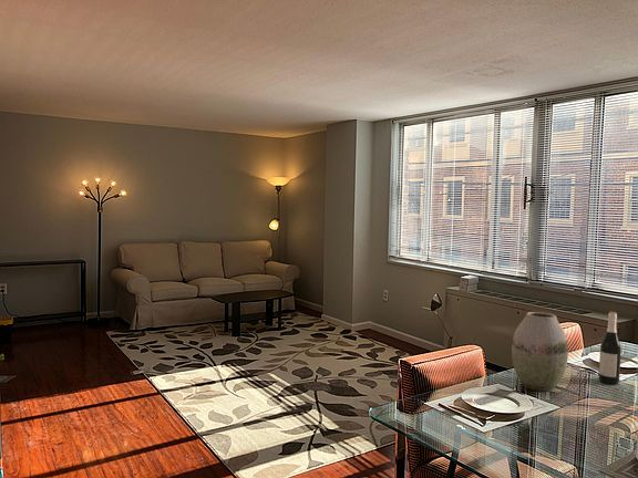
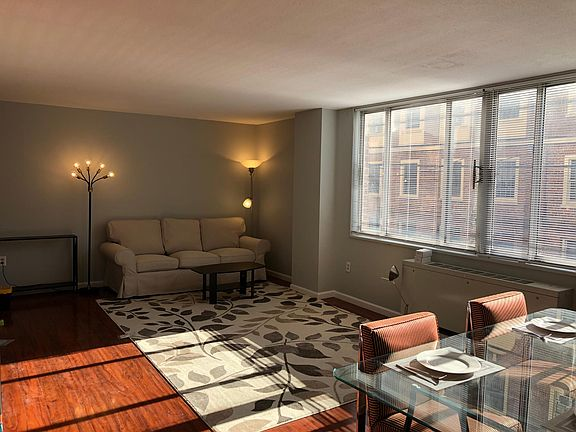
- vase (539, 350)
- wine bottle (610, 346)
